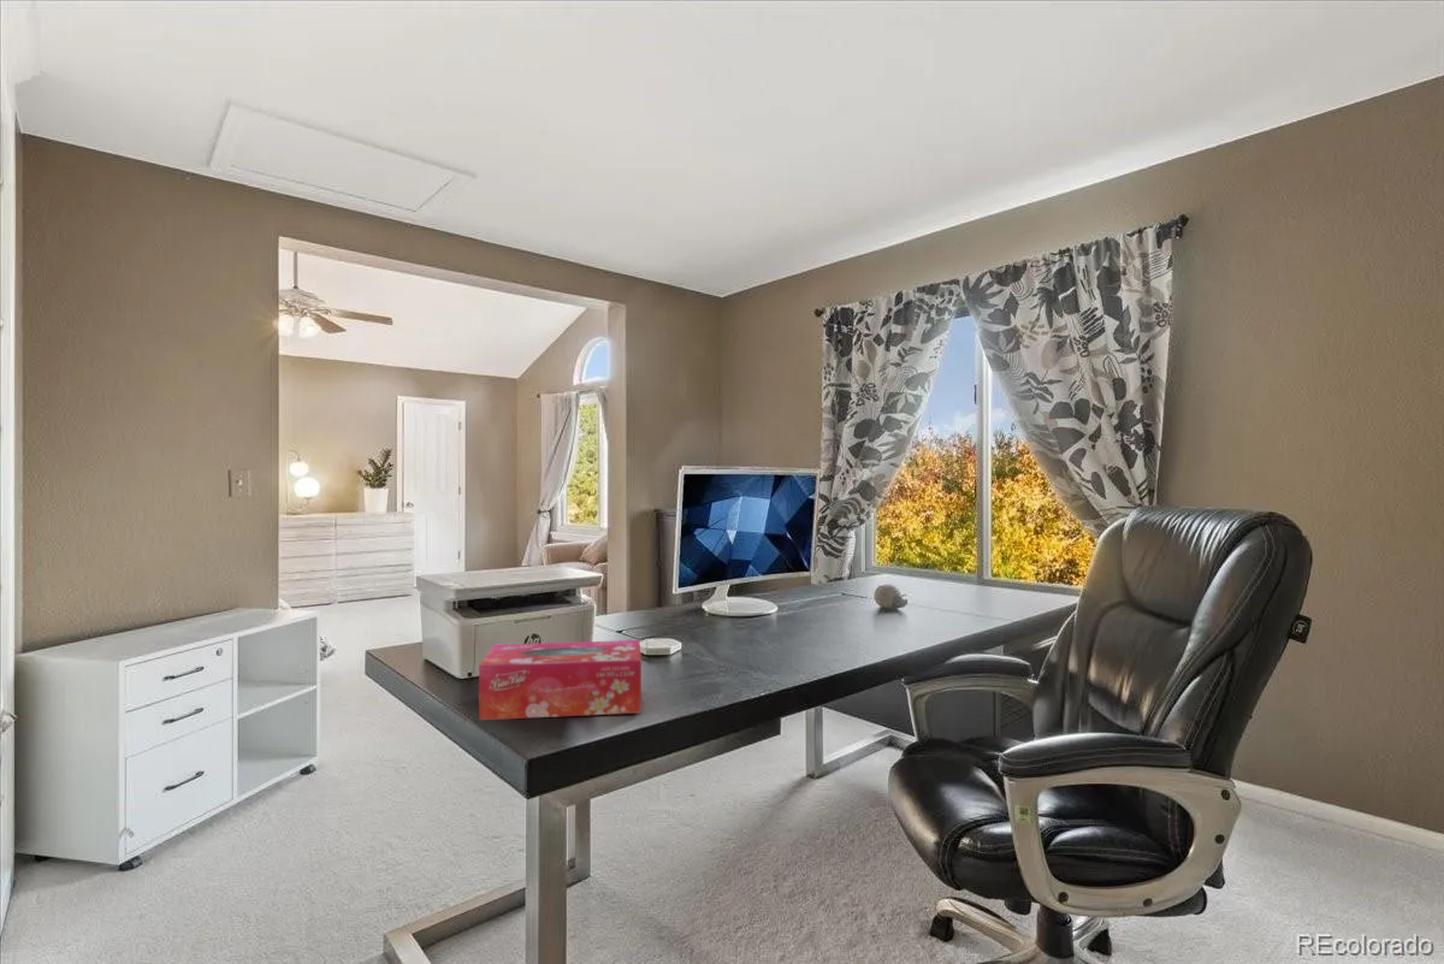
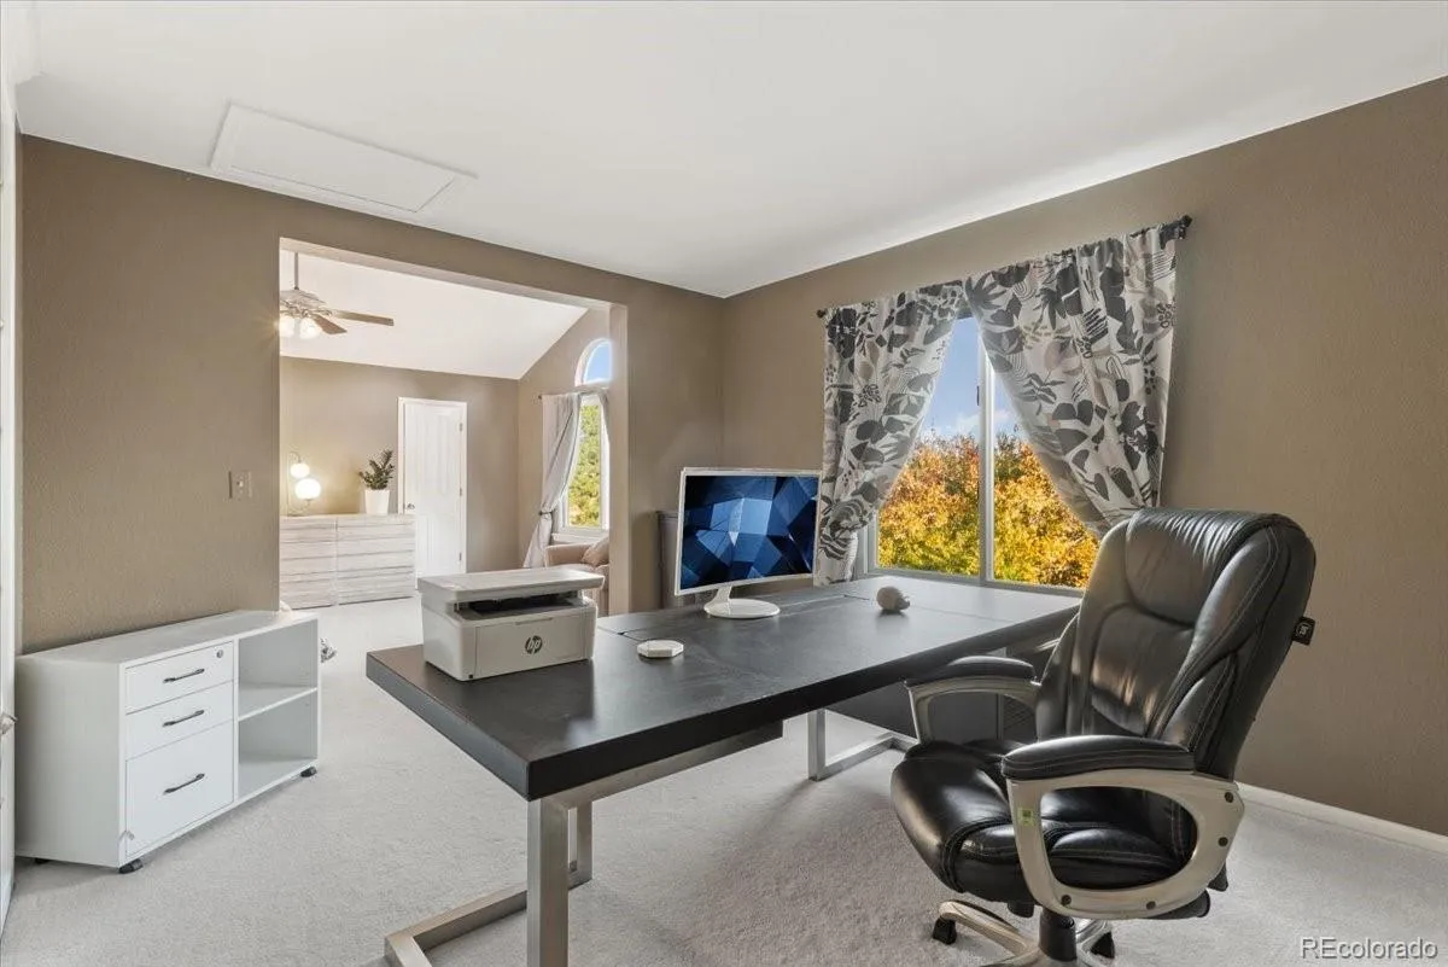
- tissue box (564, 676)
